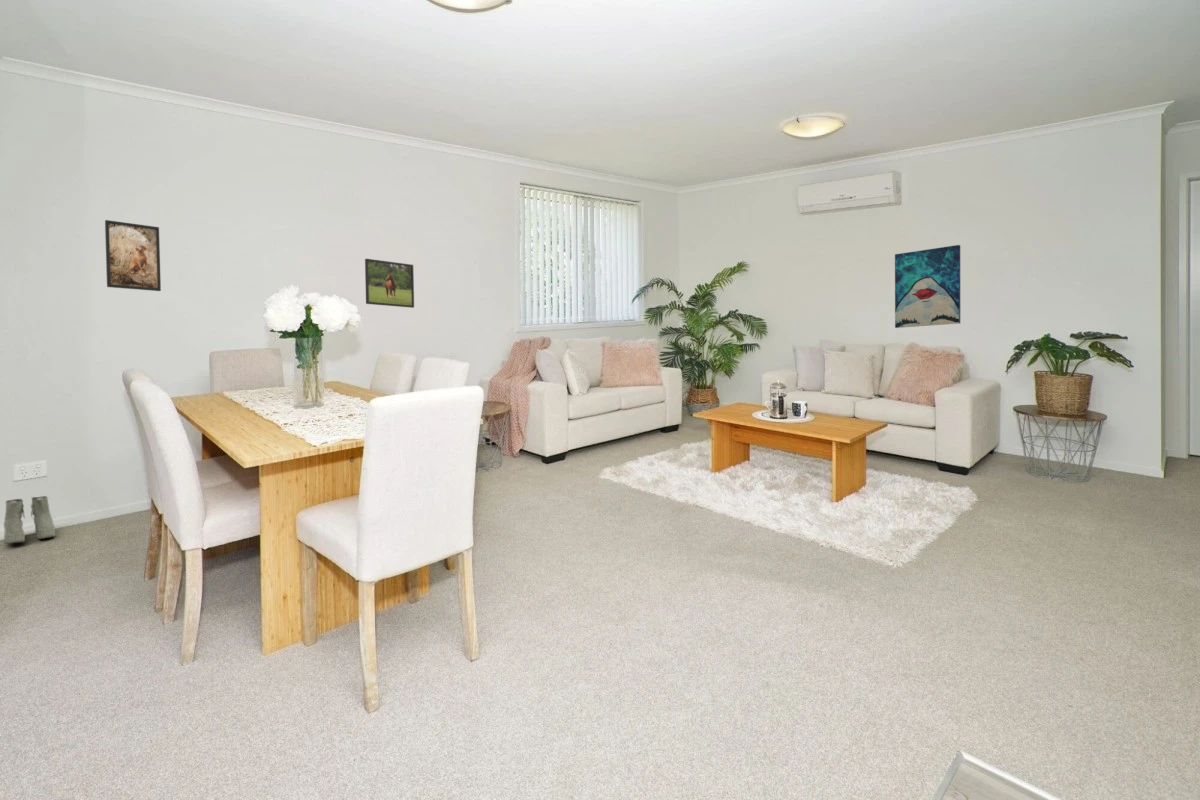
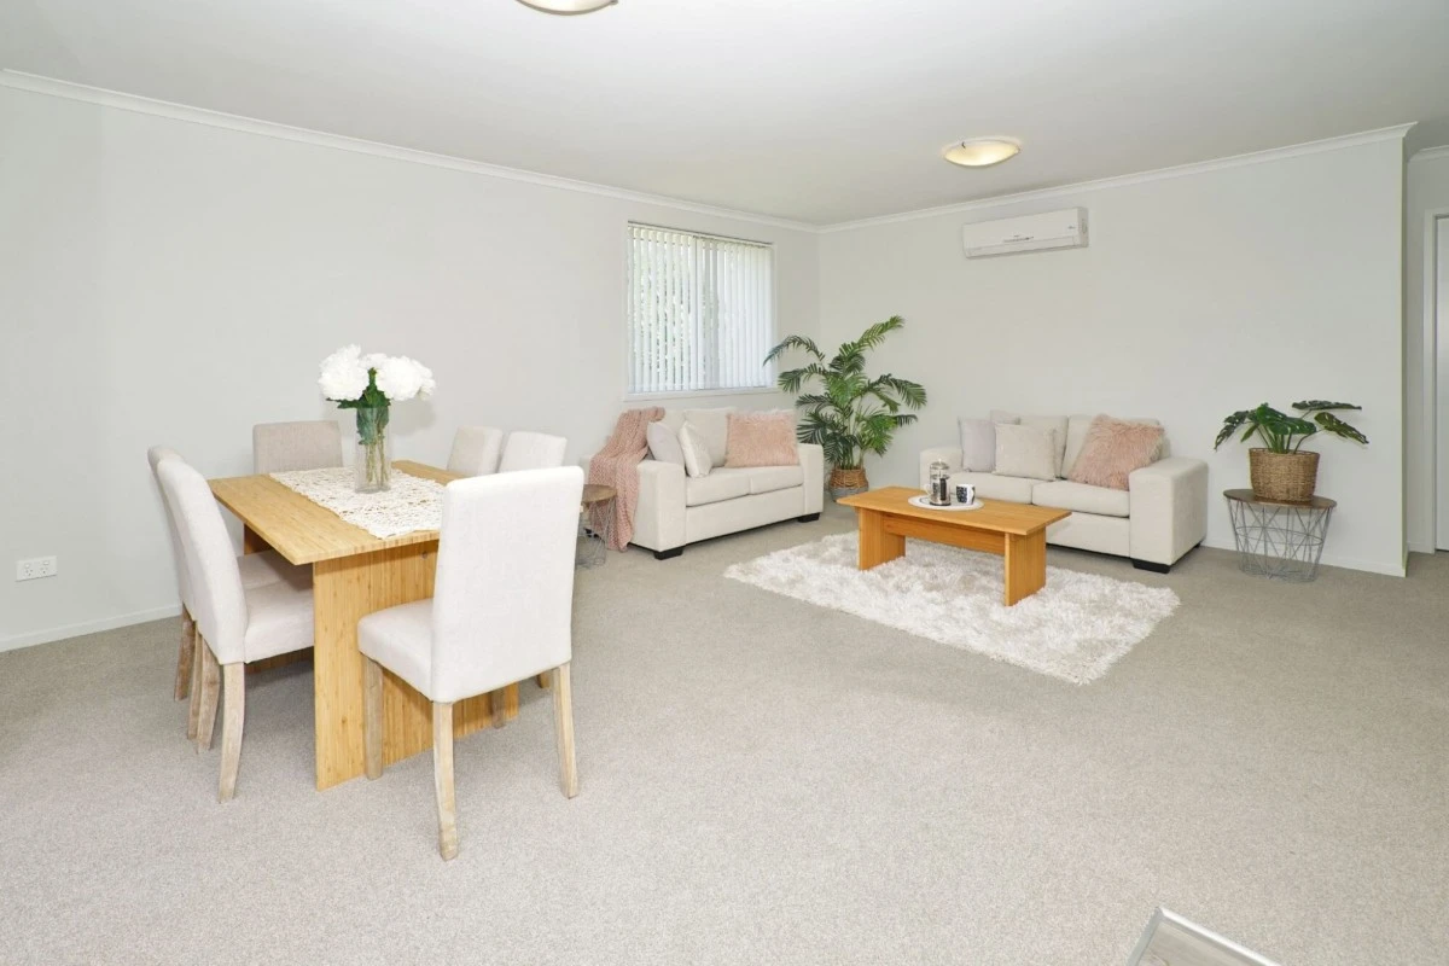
- wall art (926, 287)
- boots (32, 518)
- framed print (133, 256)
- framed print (390, 283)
